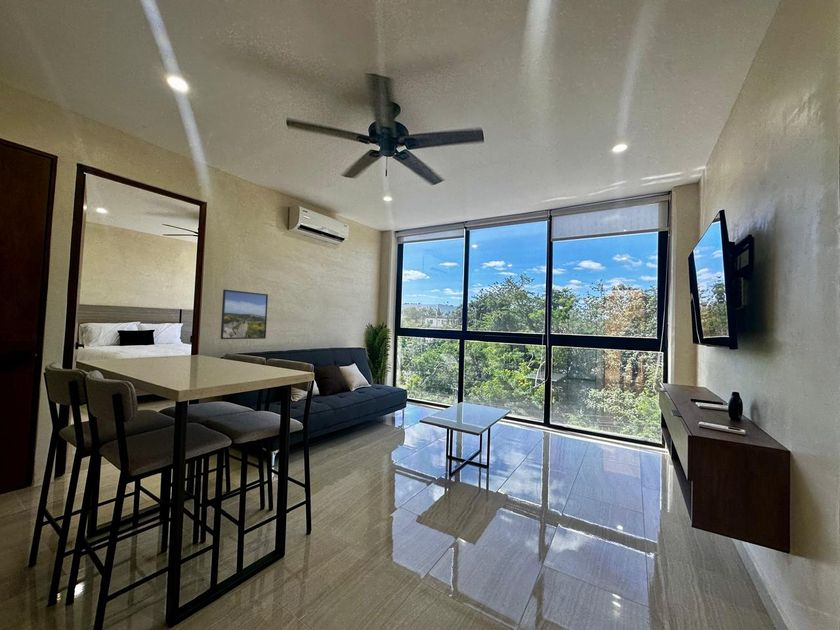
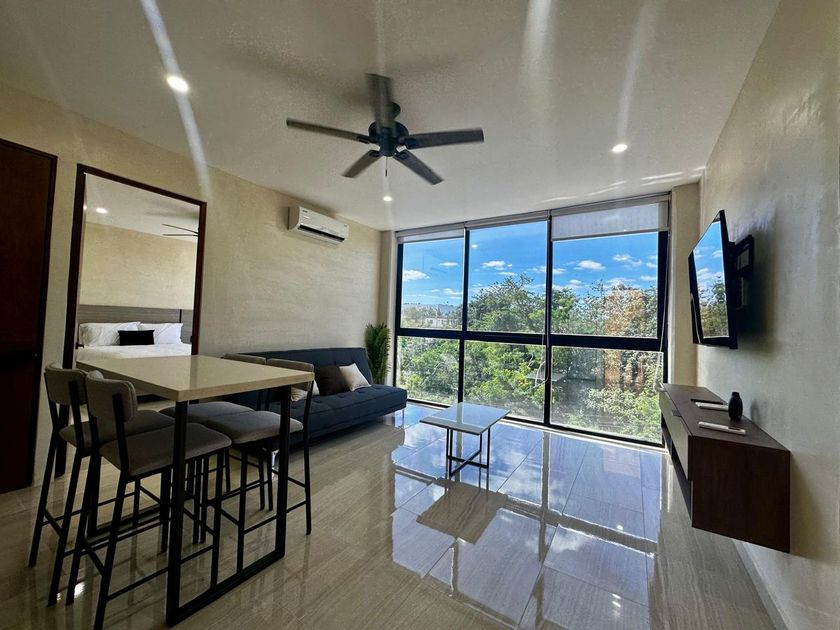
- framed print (245, 315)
